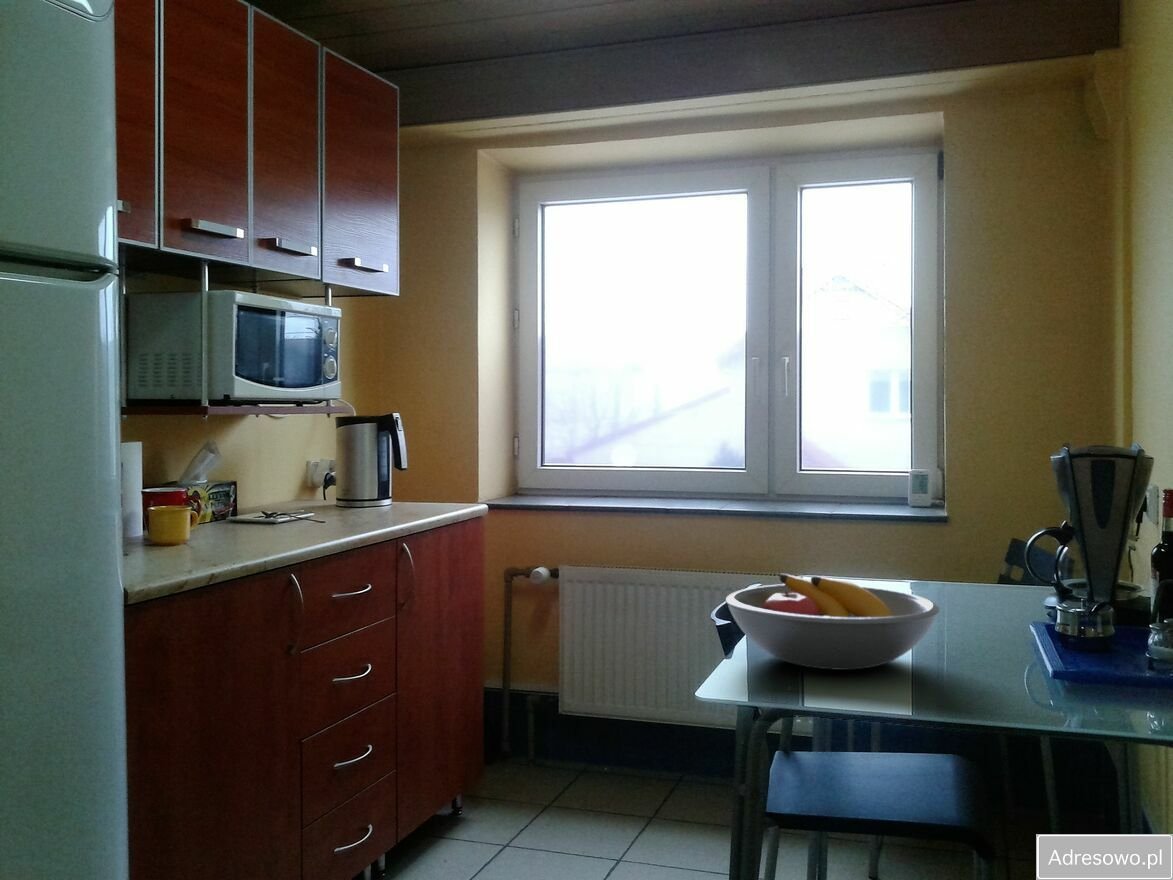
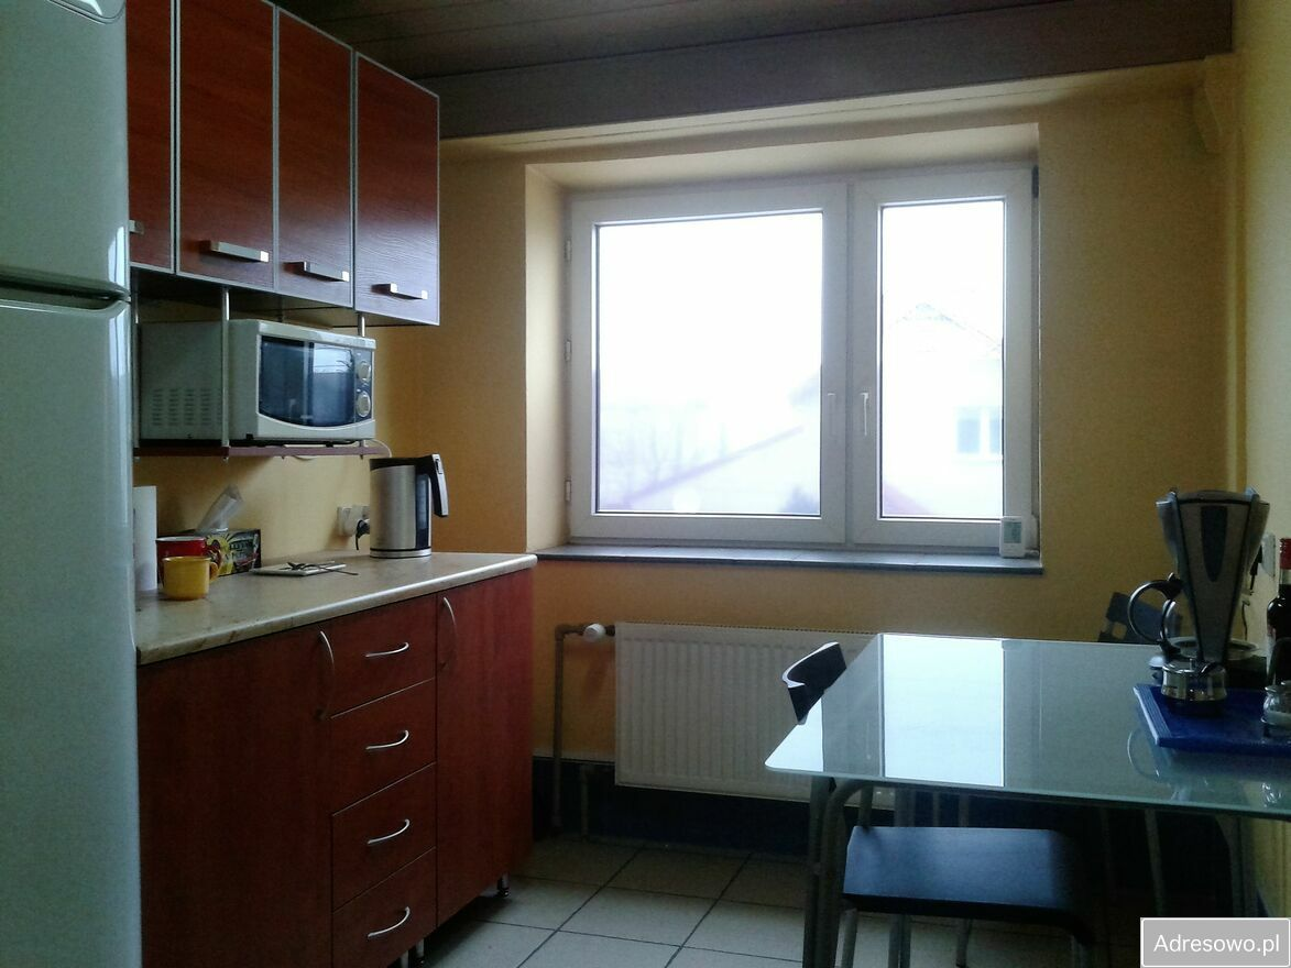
- fruit bowl (829, 622)
